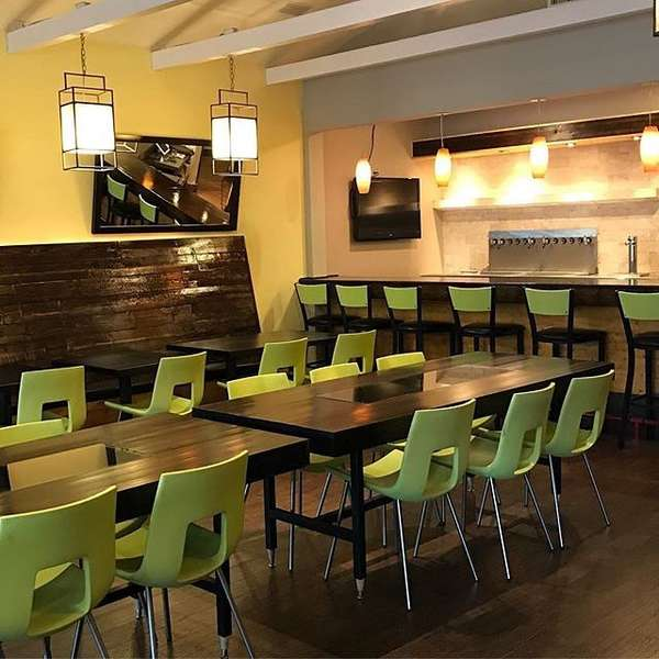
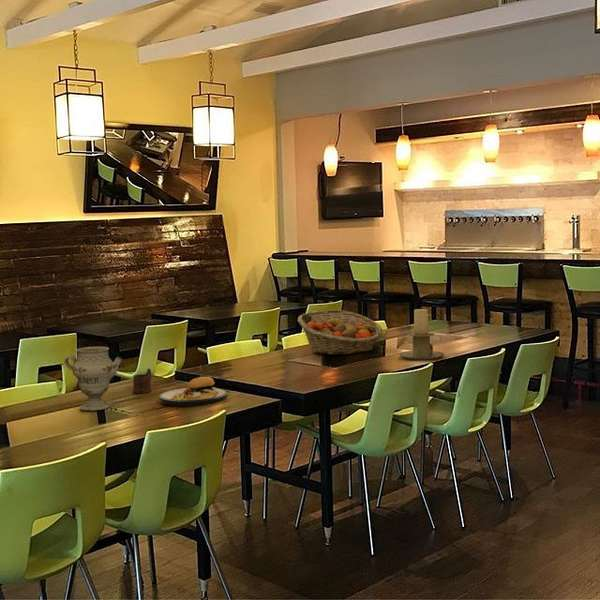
+ plate (192, 381)
+ fruit basket (340, 331)
+ mug (144, 380)
+ candle holder (421, 333)
+ decorative vase (94, 378)
